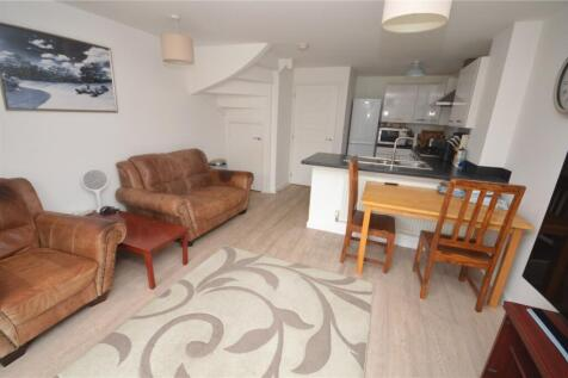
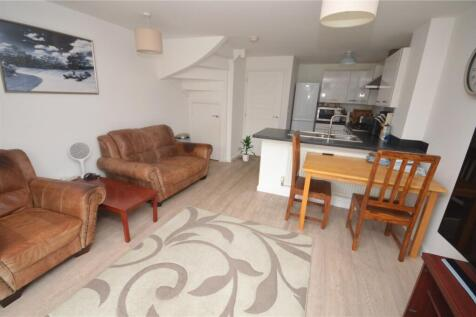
+ indoor plant (246, 148)
